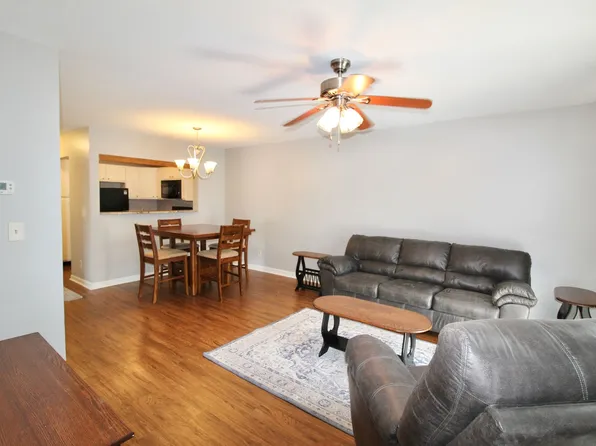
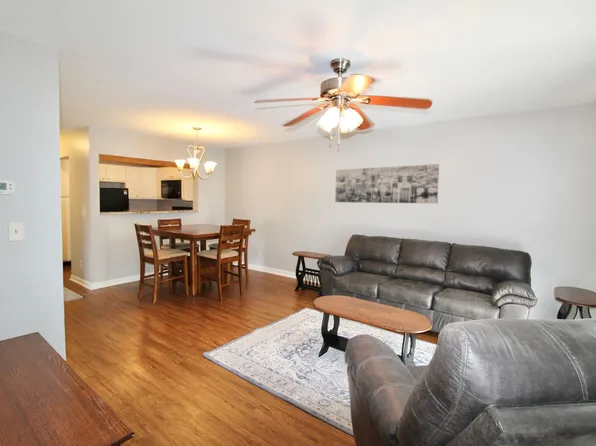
+ wall art (382, 185)
